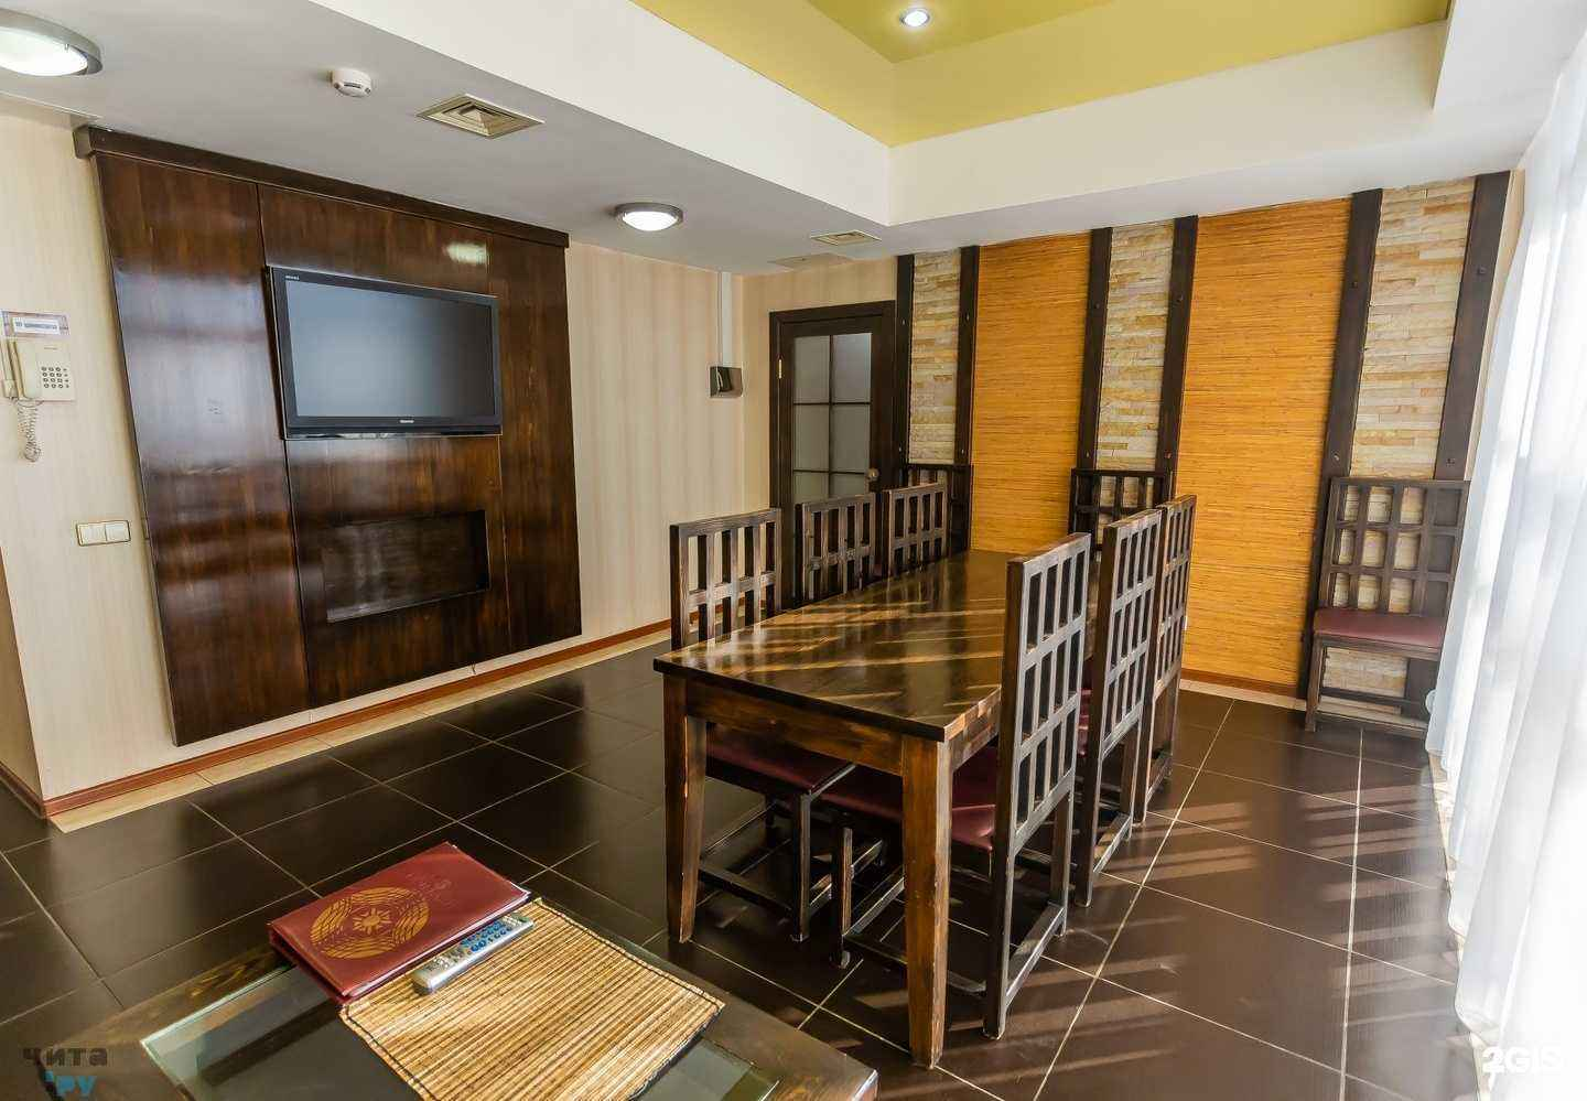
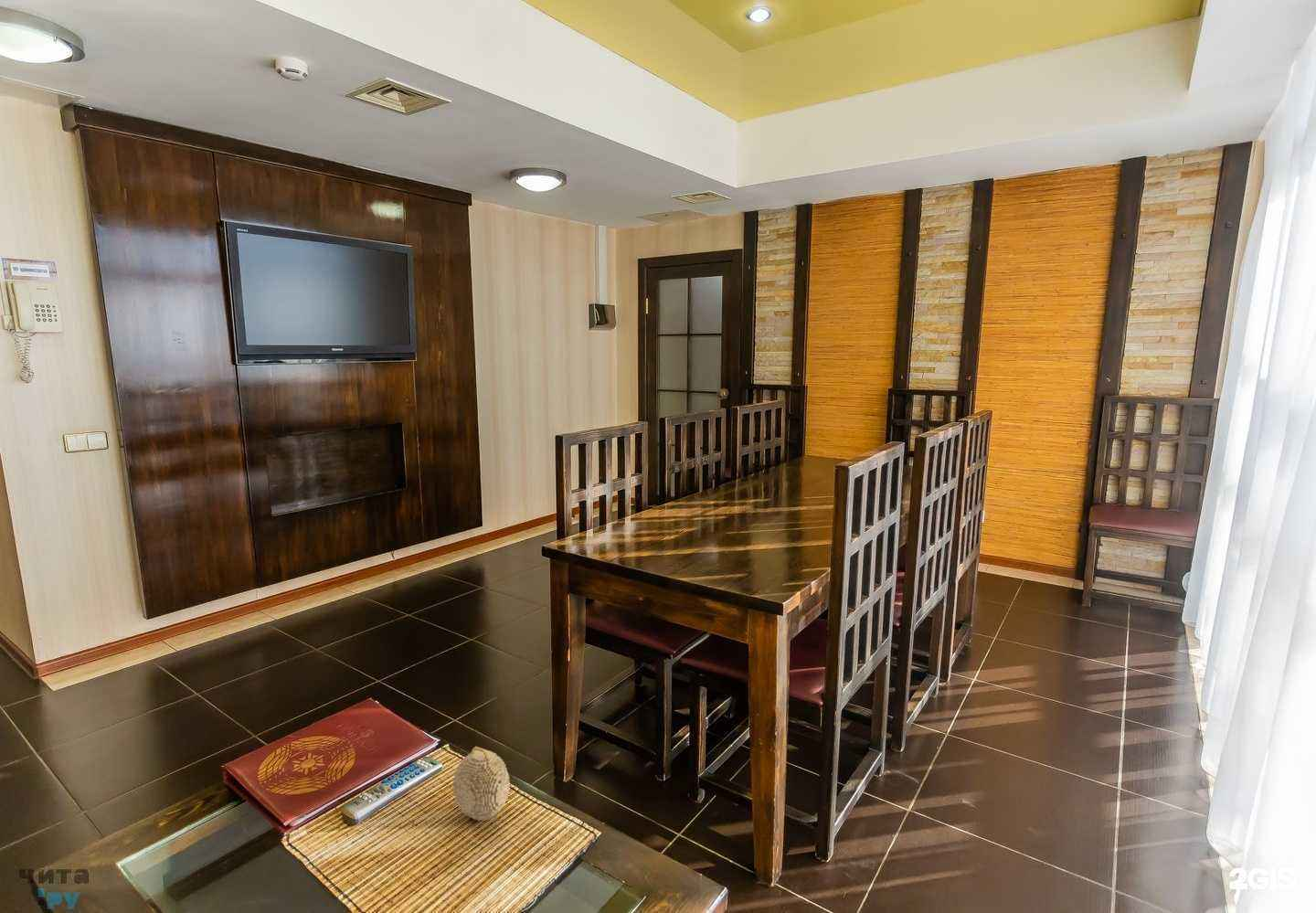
+ decorative ball (483, 780)
